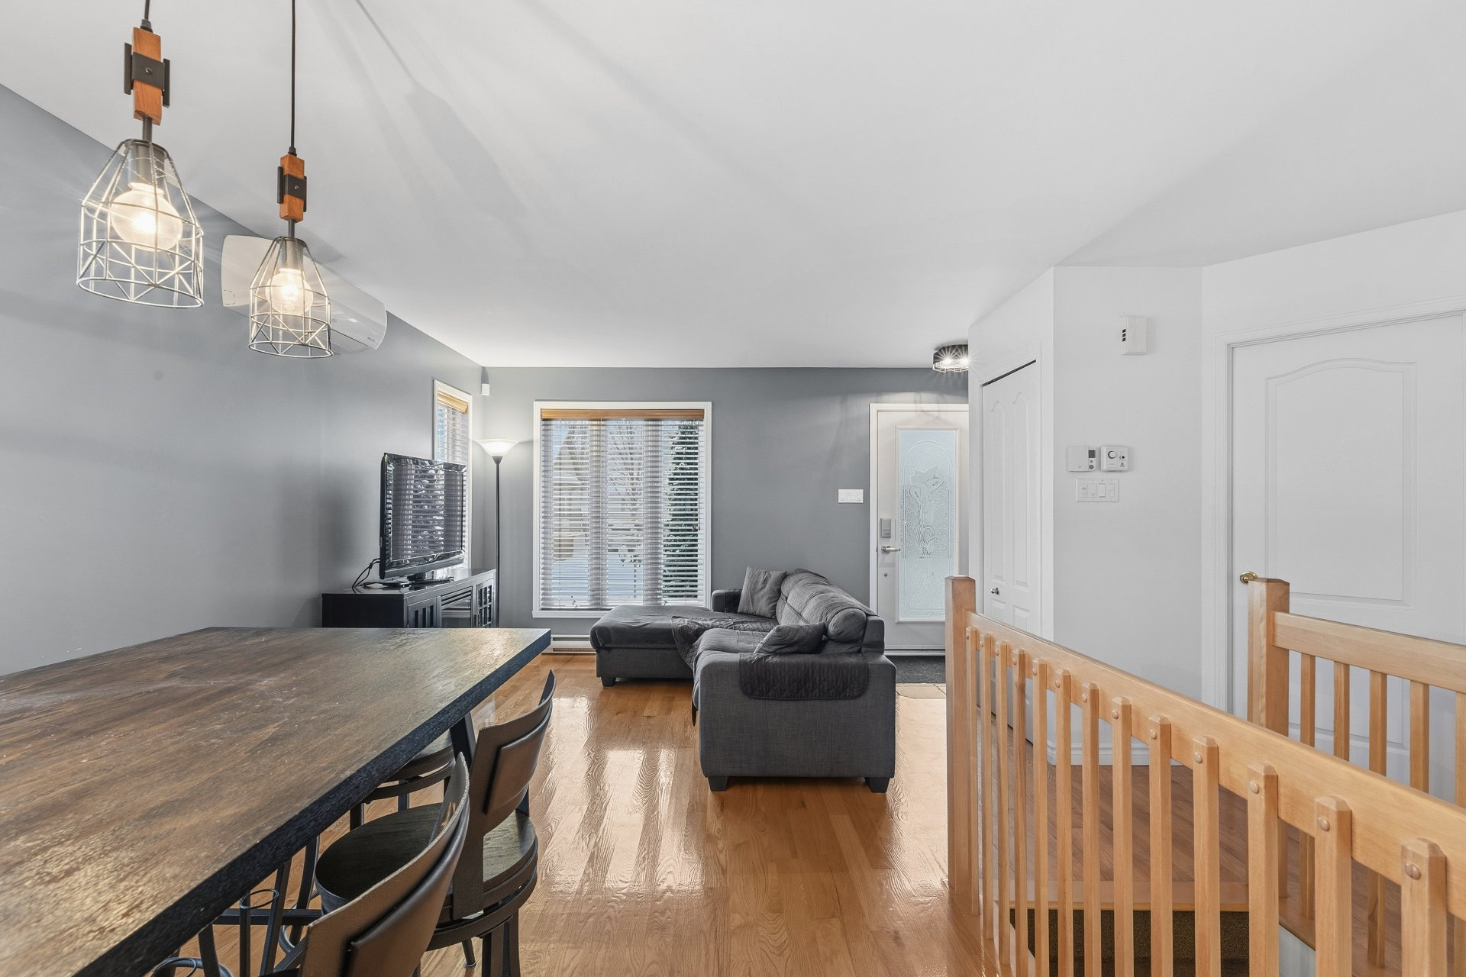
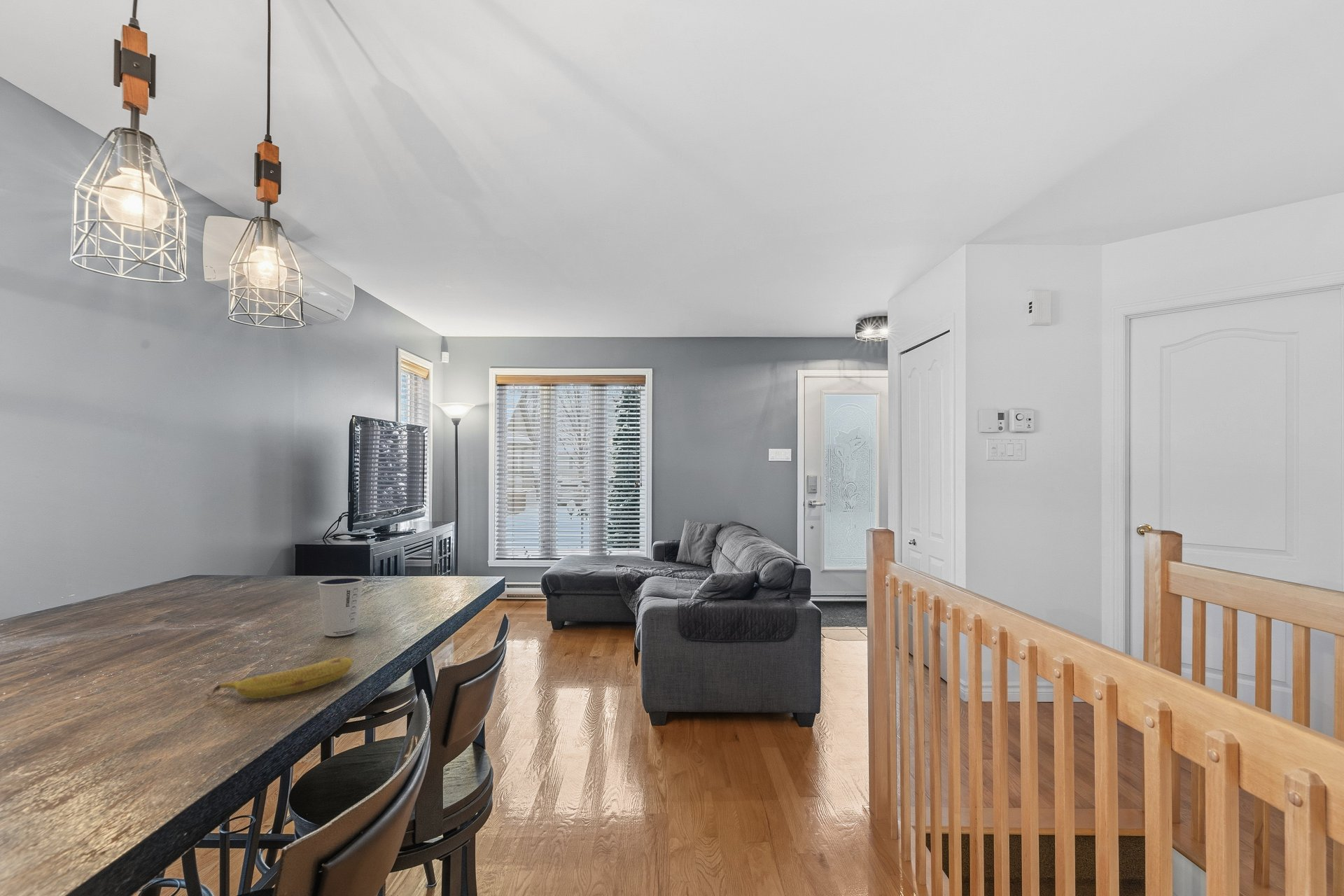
+ dixie cup (341, 606)
+ fruit (288, 676)
